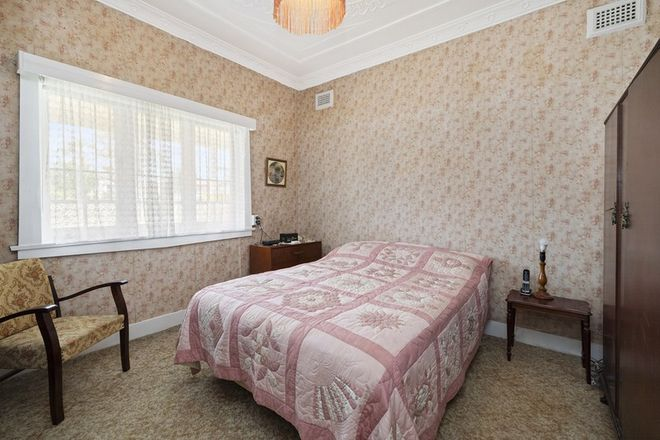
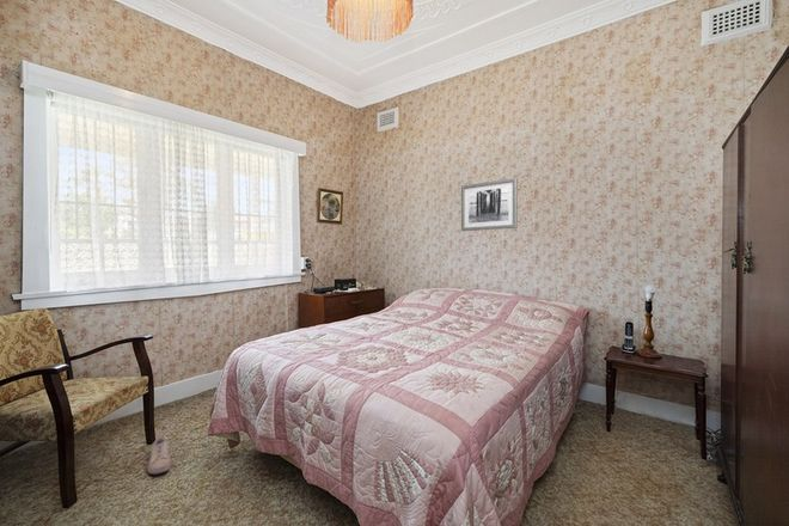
+ shoe (159, 454)
+ wall art (488, 206)
